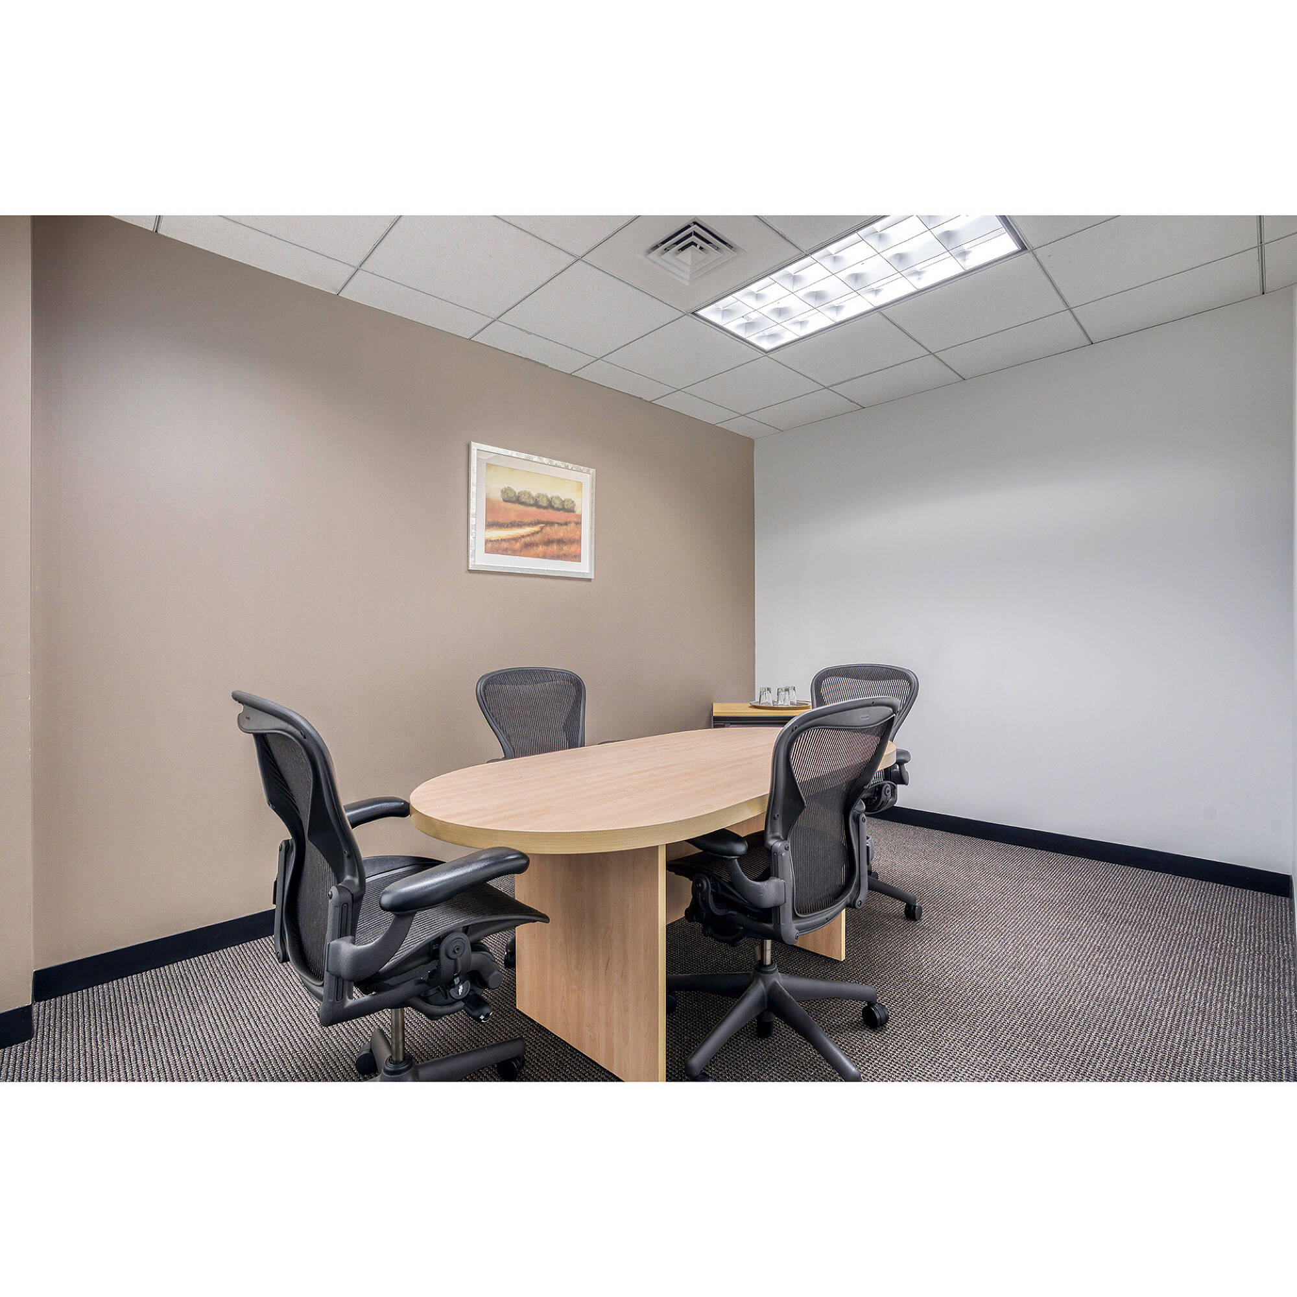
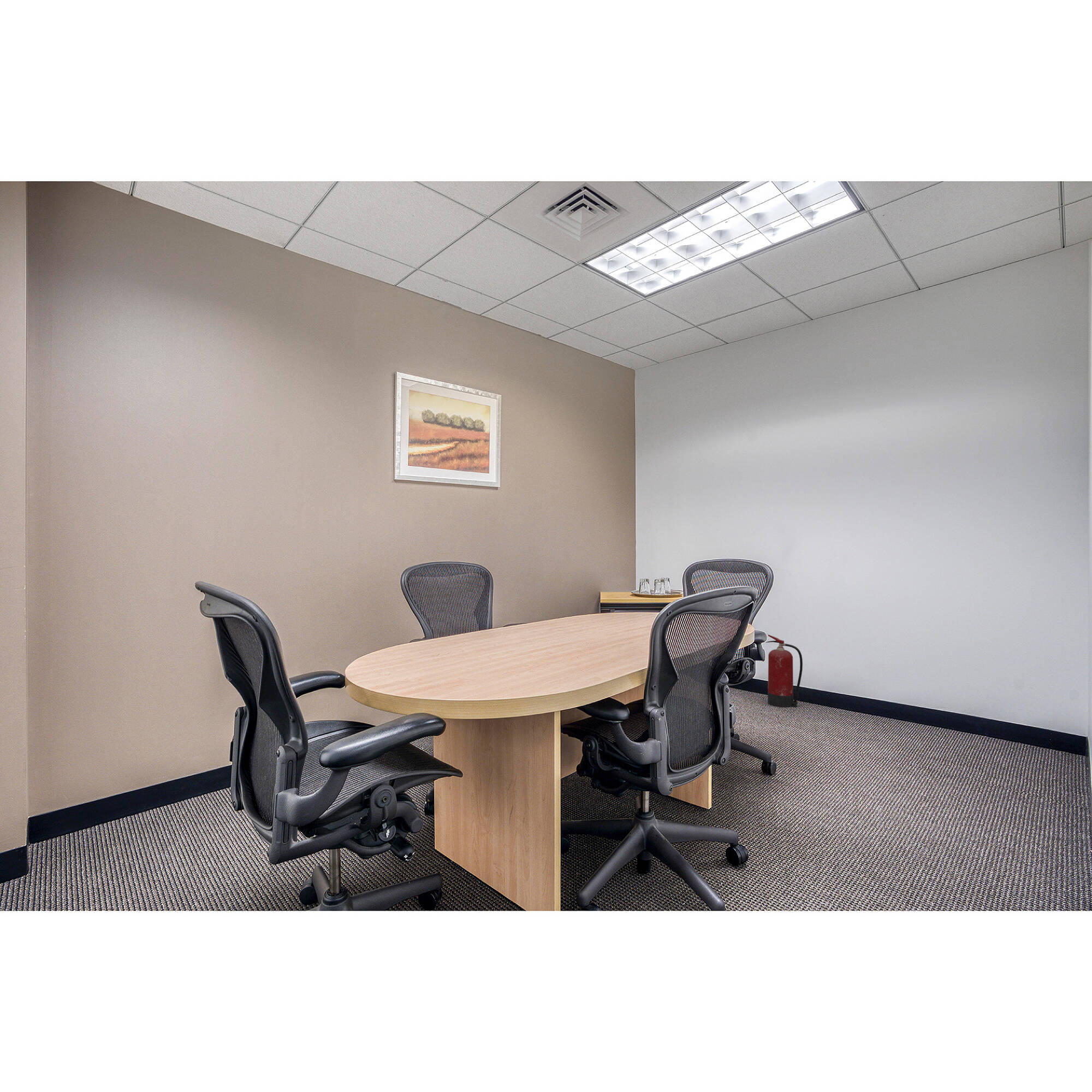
+ fire extinguisher (784, 670)
